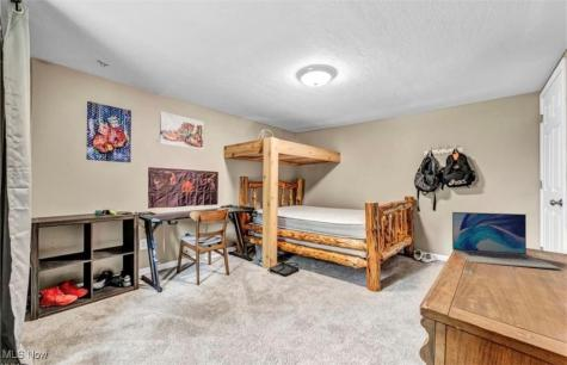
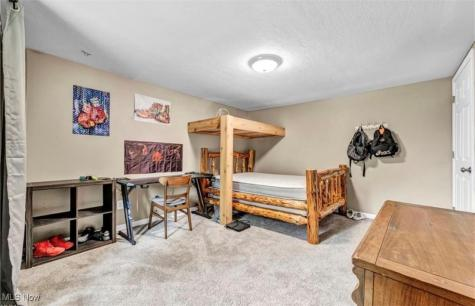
- laptop (499, 236)
